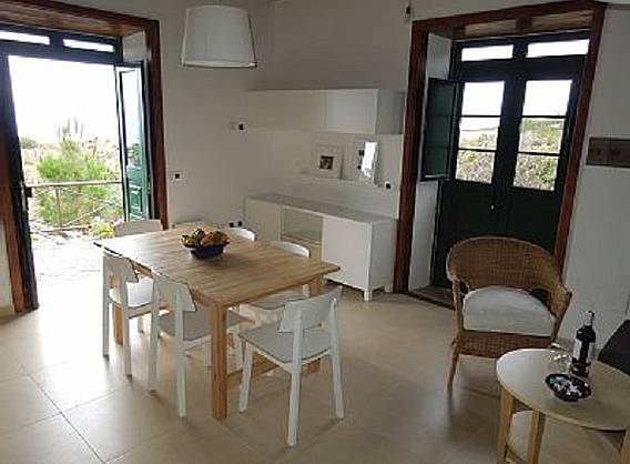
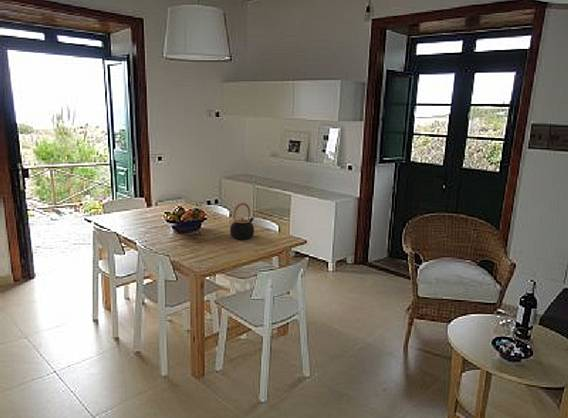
+ teapot (243, 219)
